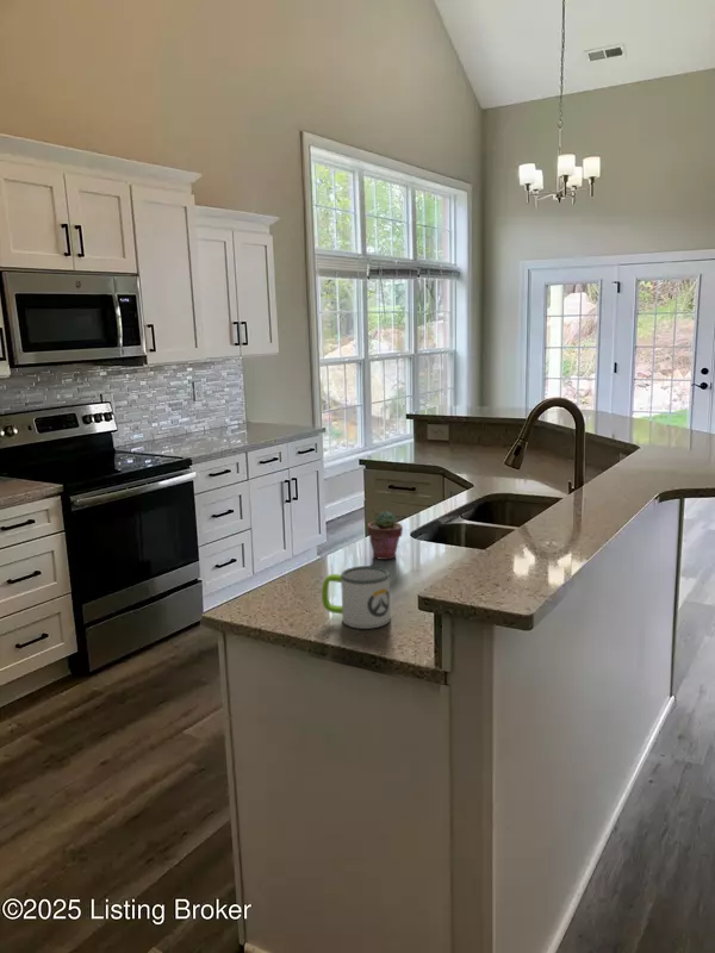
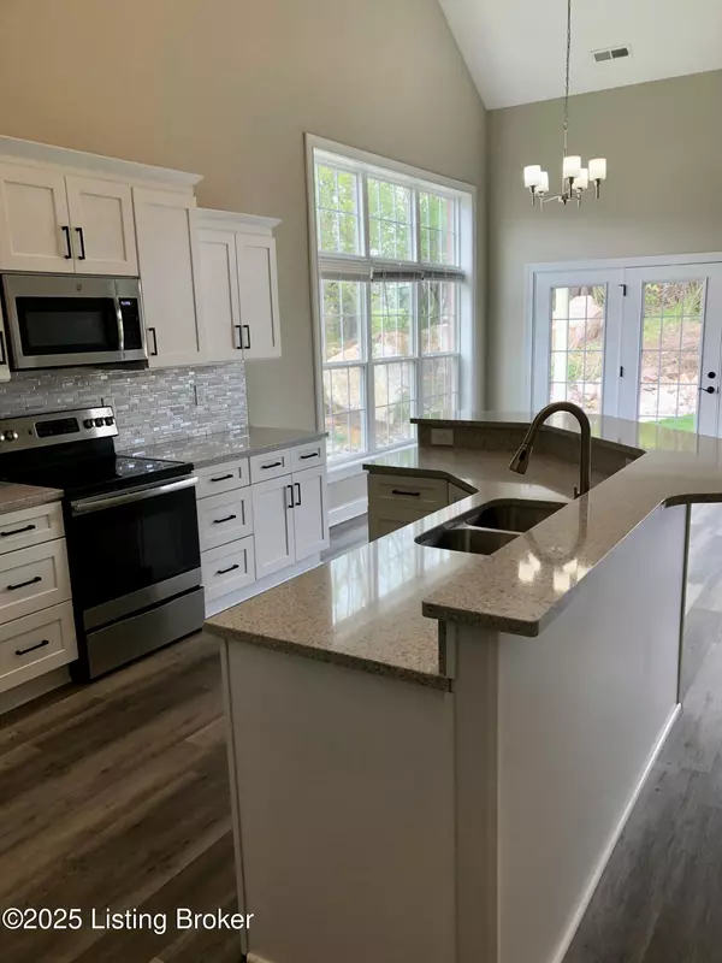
- mug (355, 596)
- potted succulent (385, 534)
